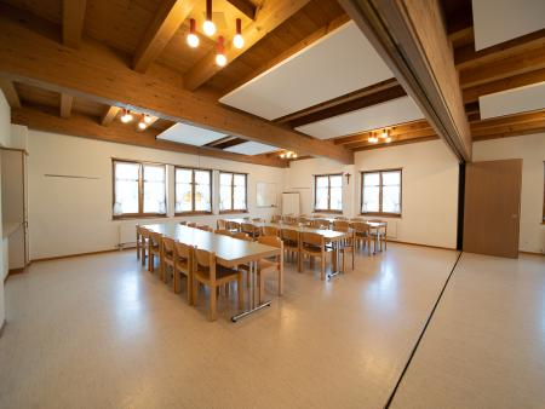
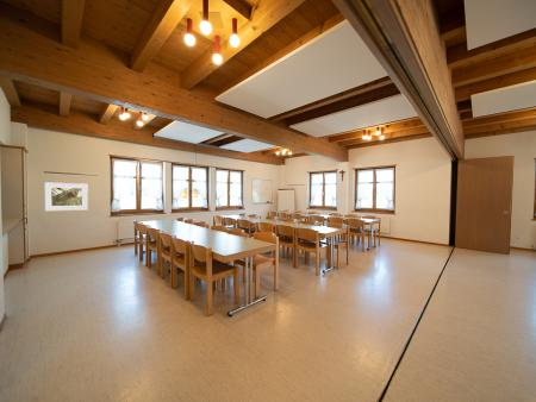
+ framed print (67, 196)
